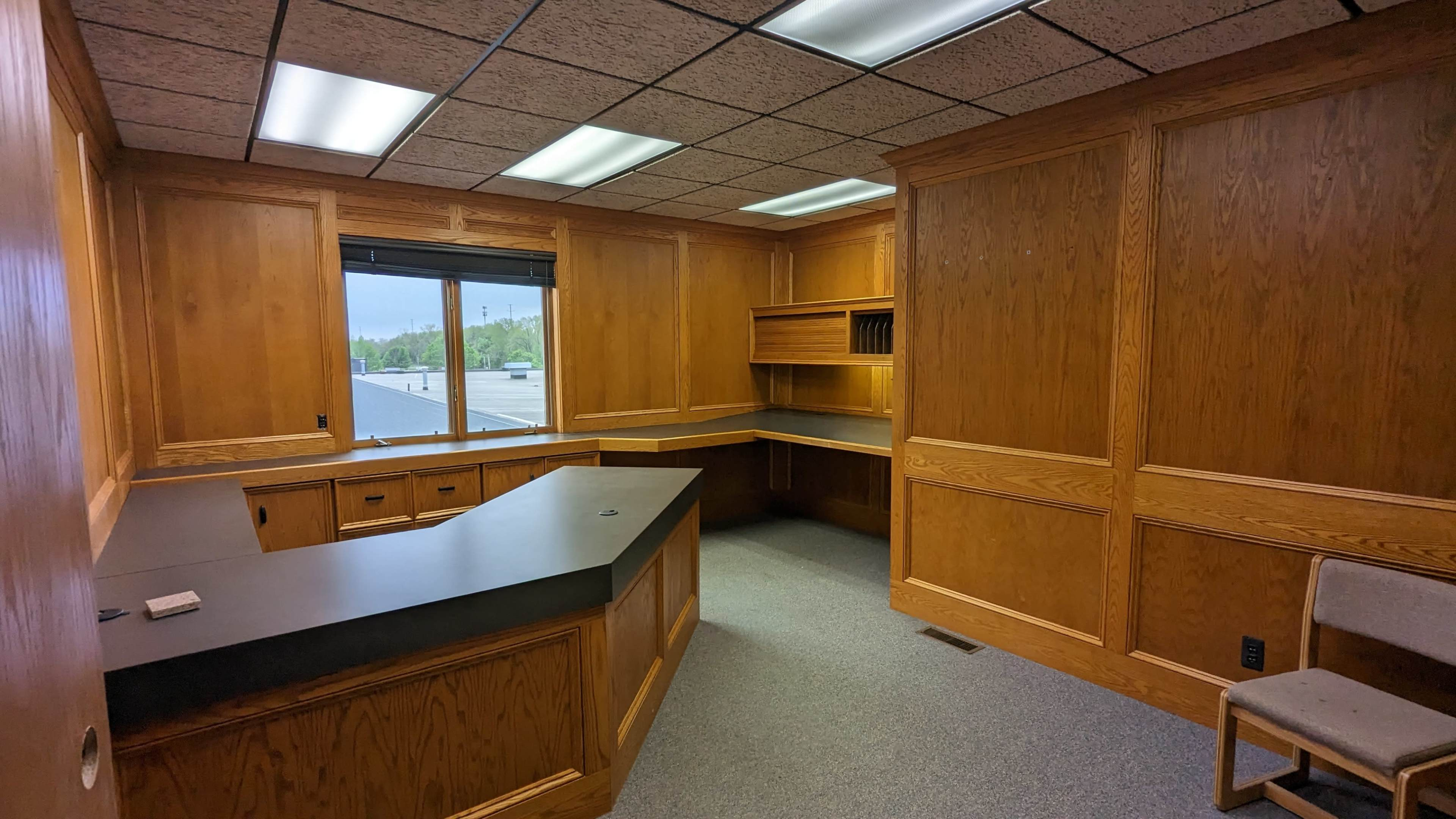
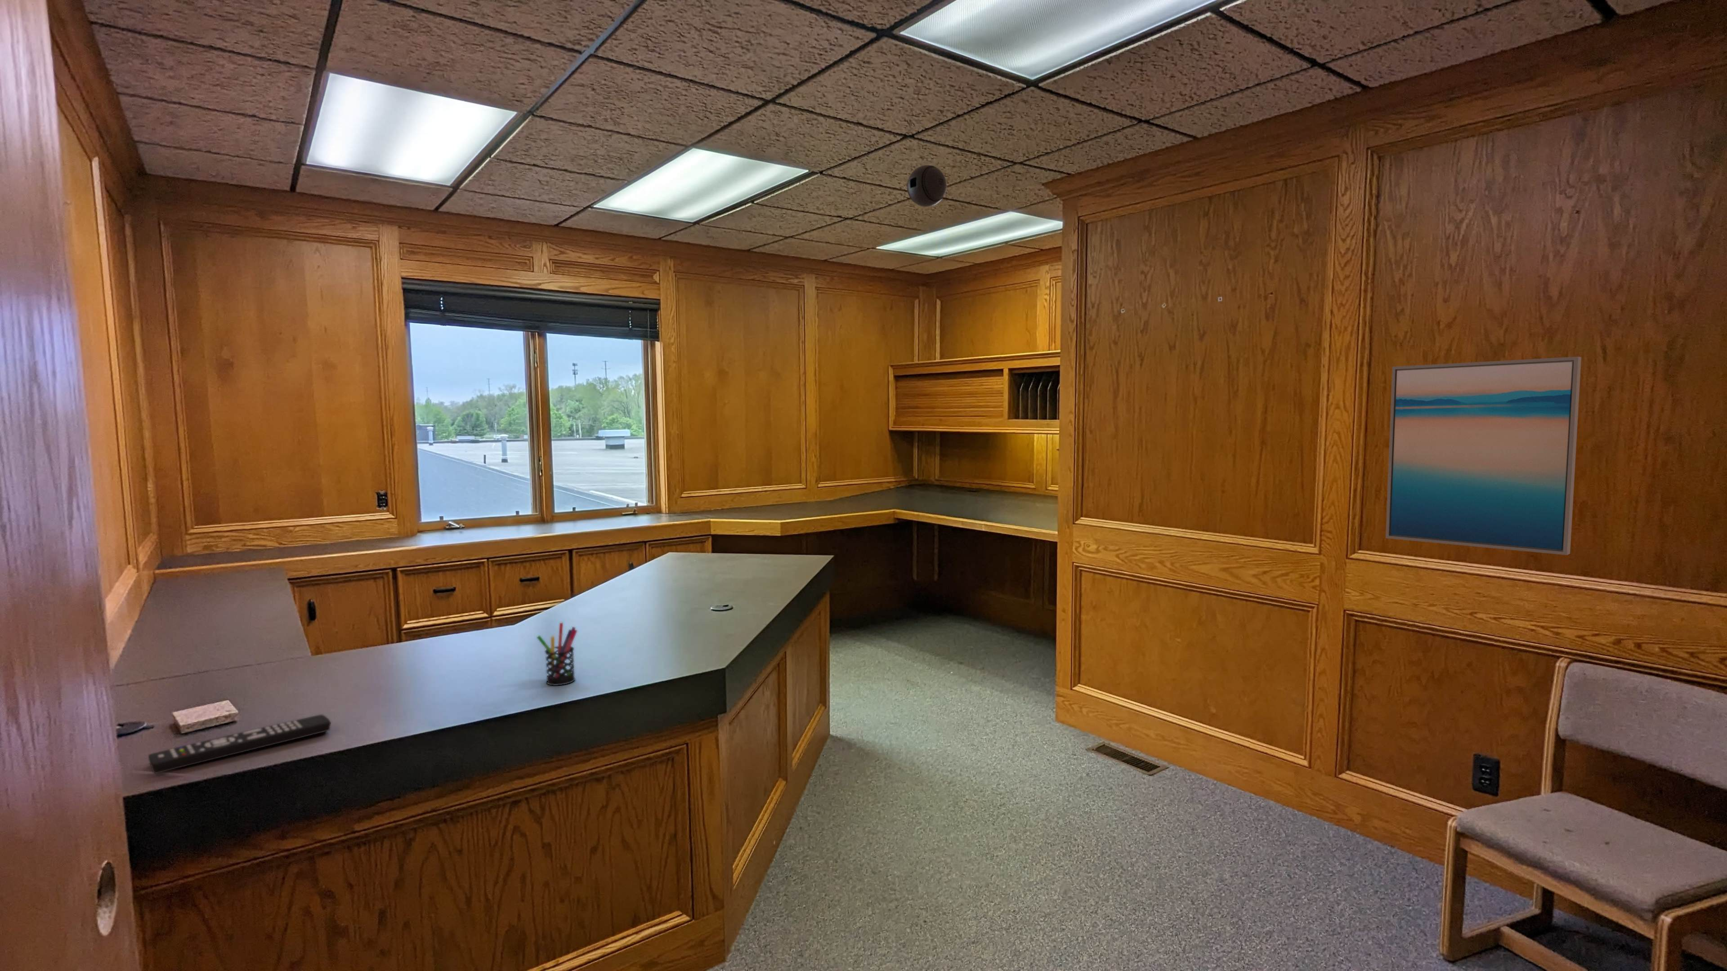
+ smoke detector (926, 186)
+ pen holder (556, 653)
+ wall art (1476, 454)
+ remote control (244, 742)
